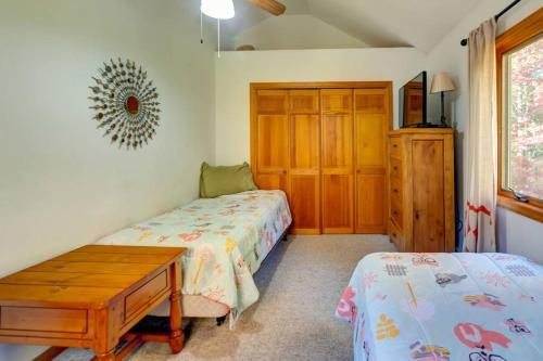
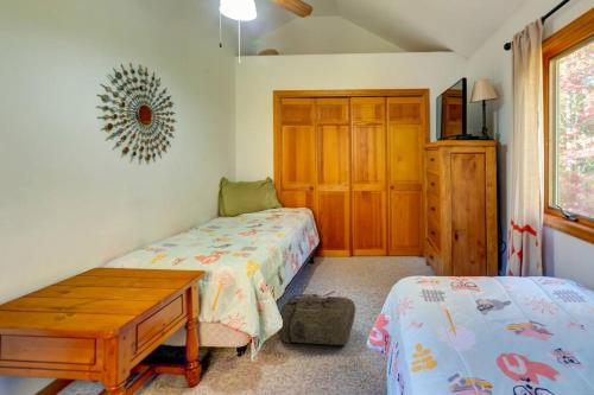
+ backpack (316, 316)
